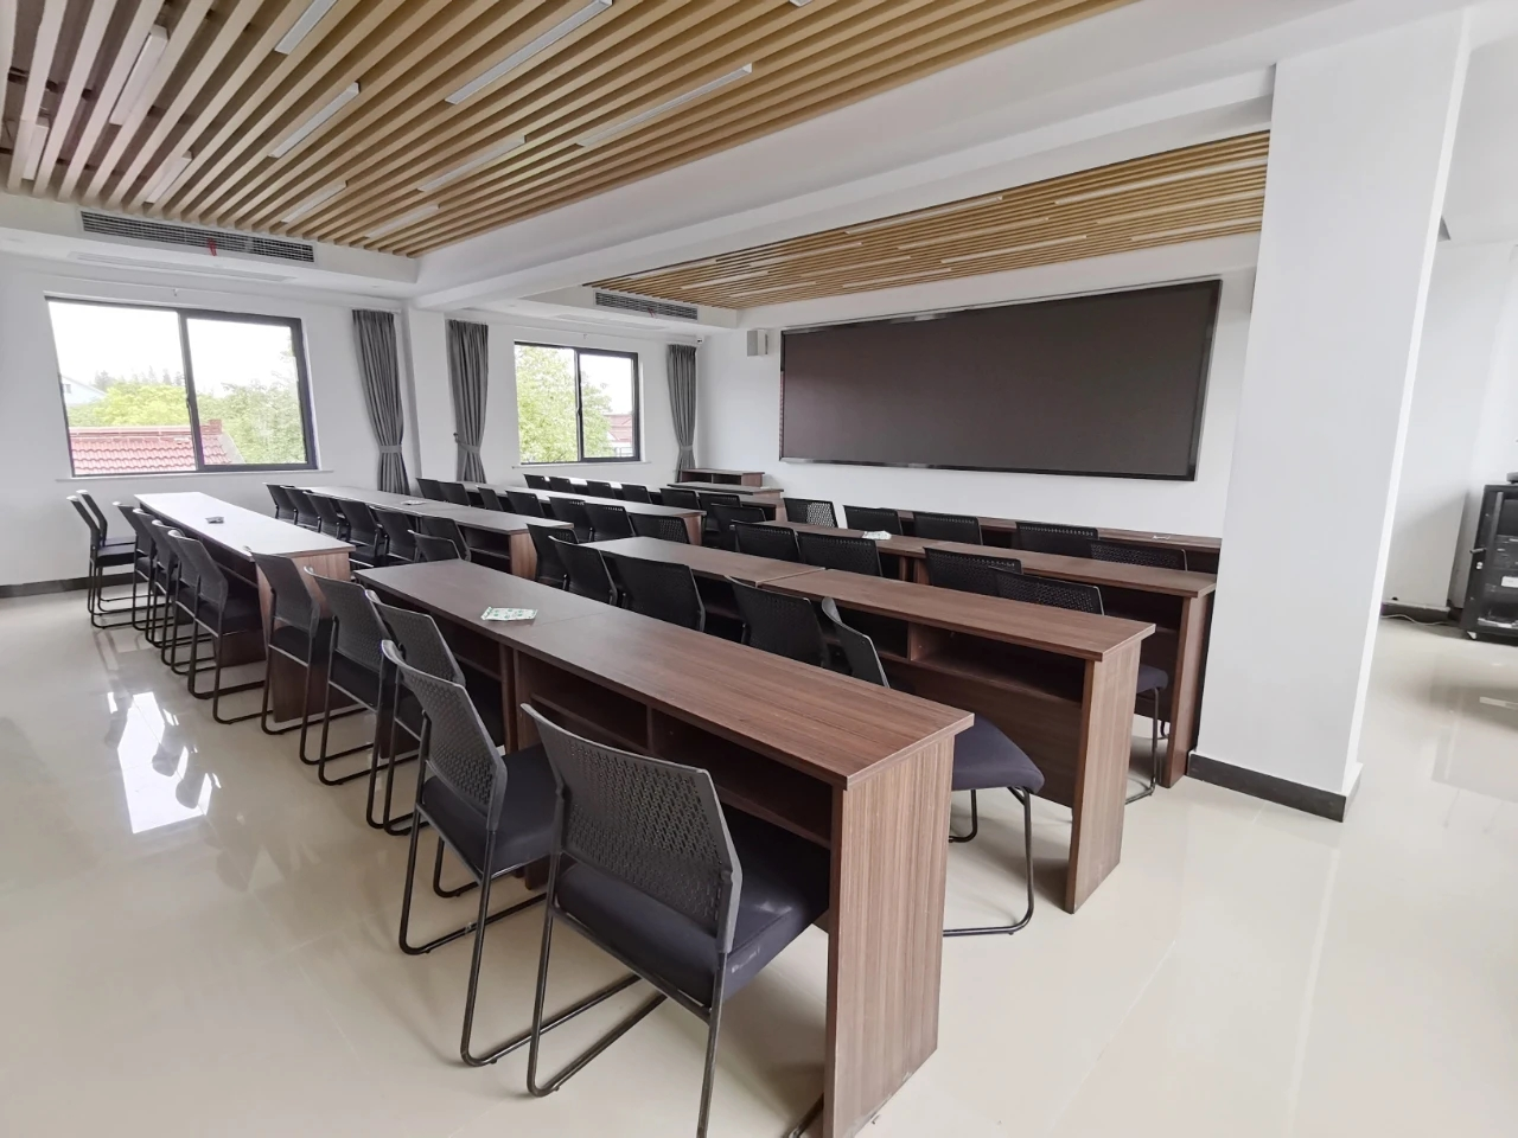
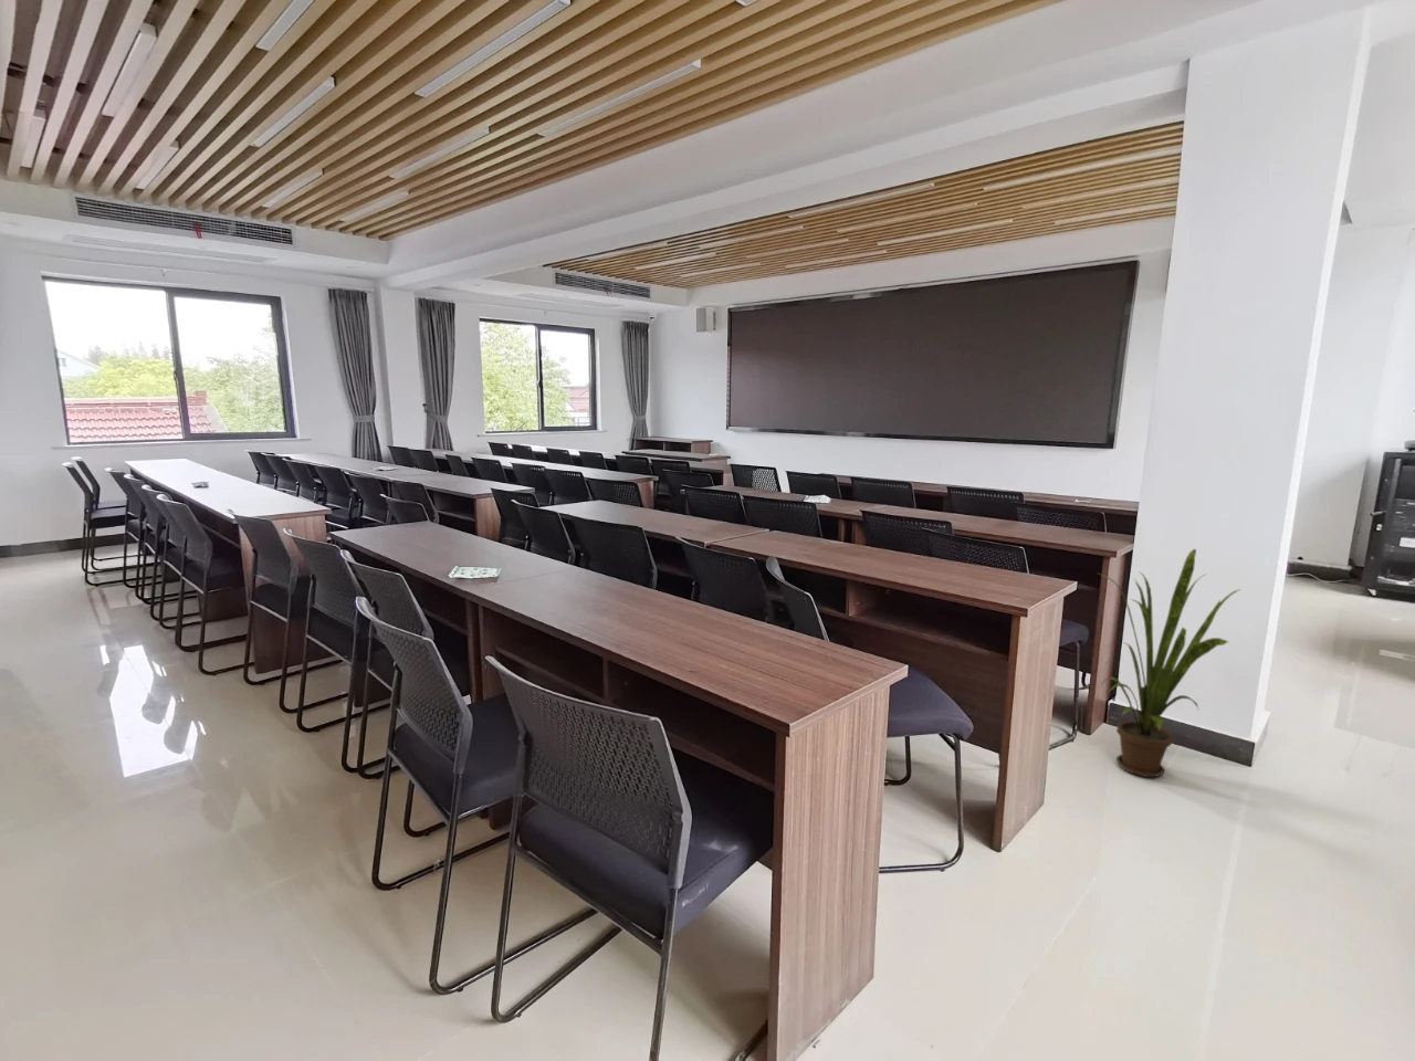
+ house plant (1152, 661)
